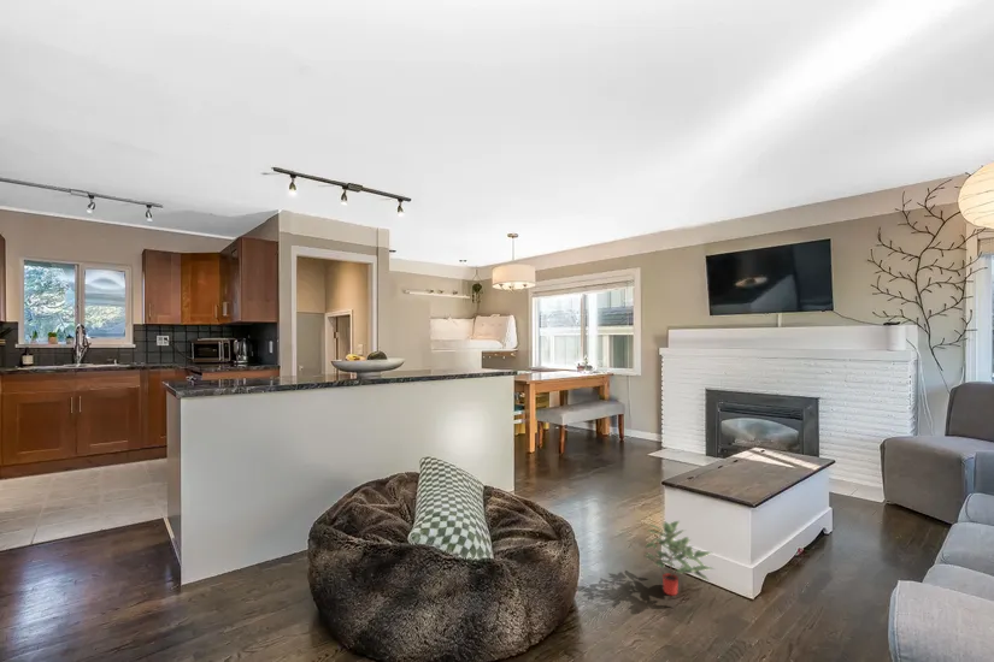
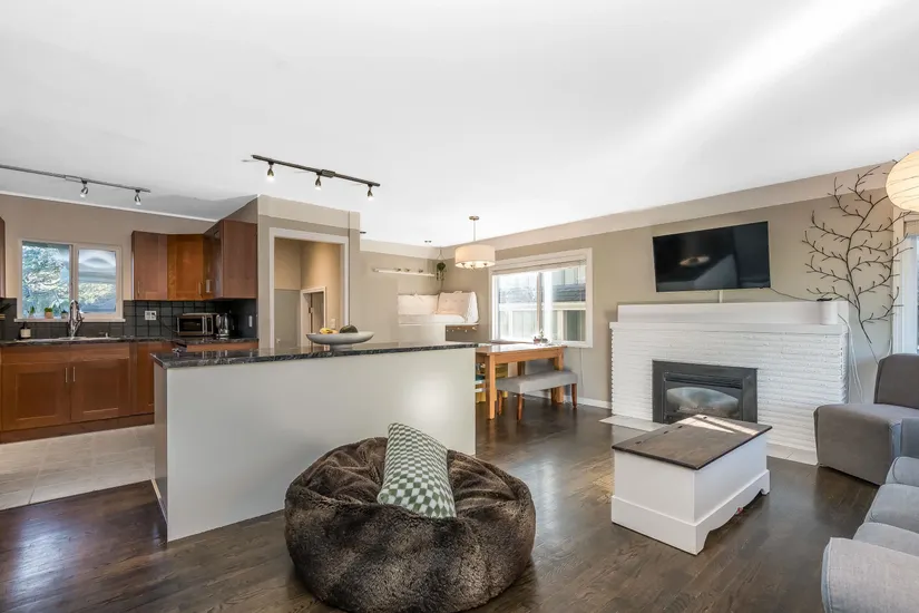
- potted plant (680, 557)
